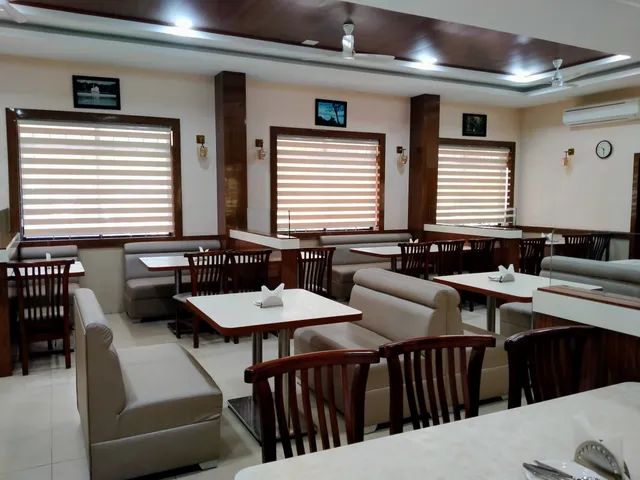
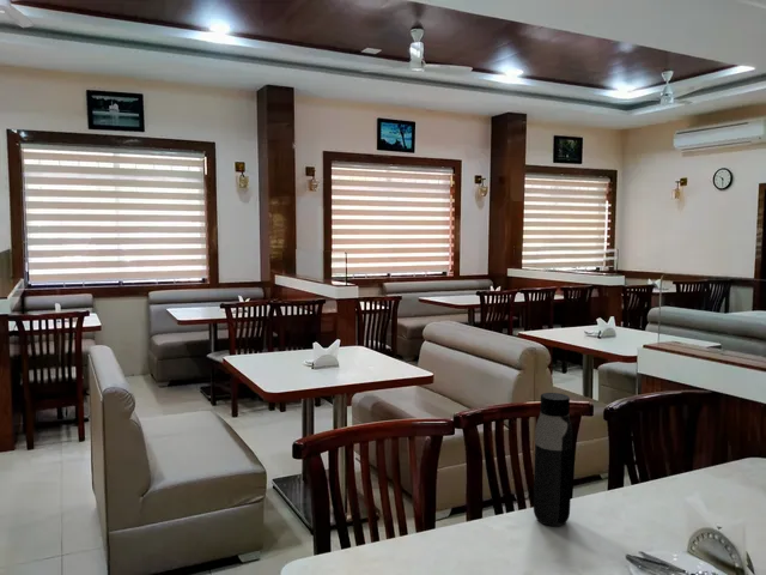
+ water bottle (553, 458)
